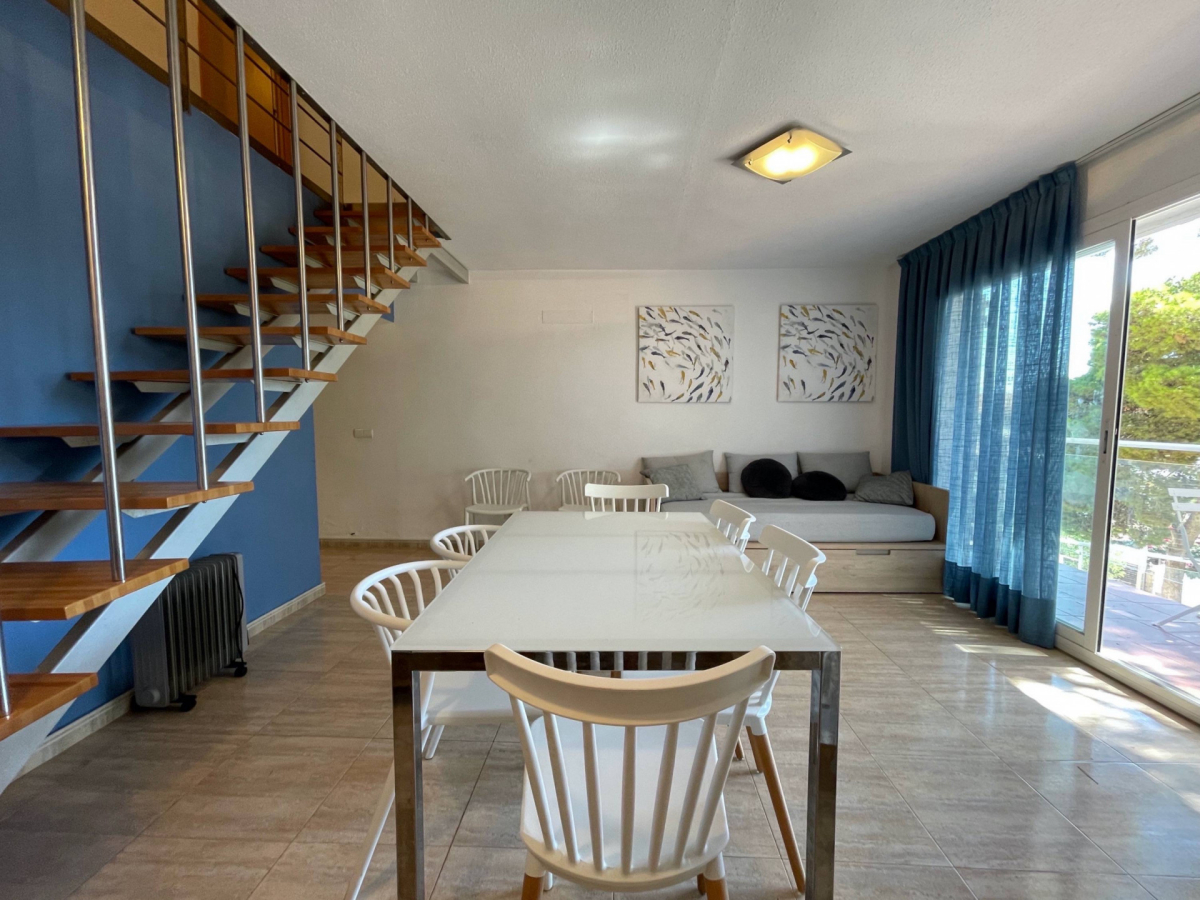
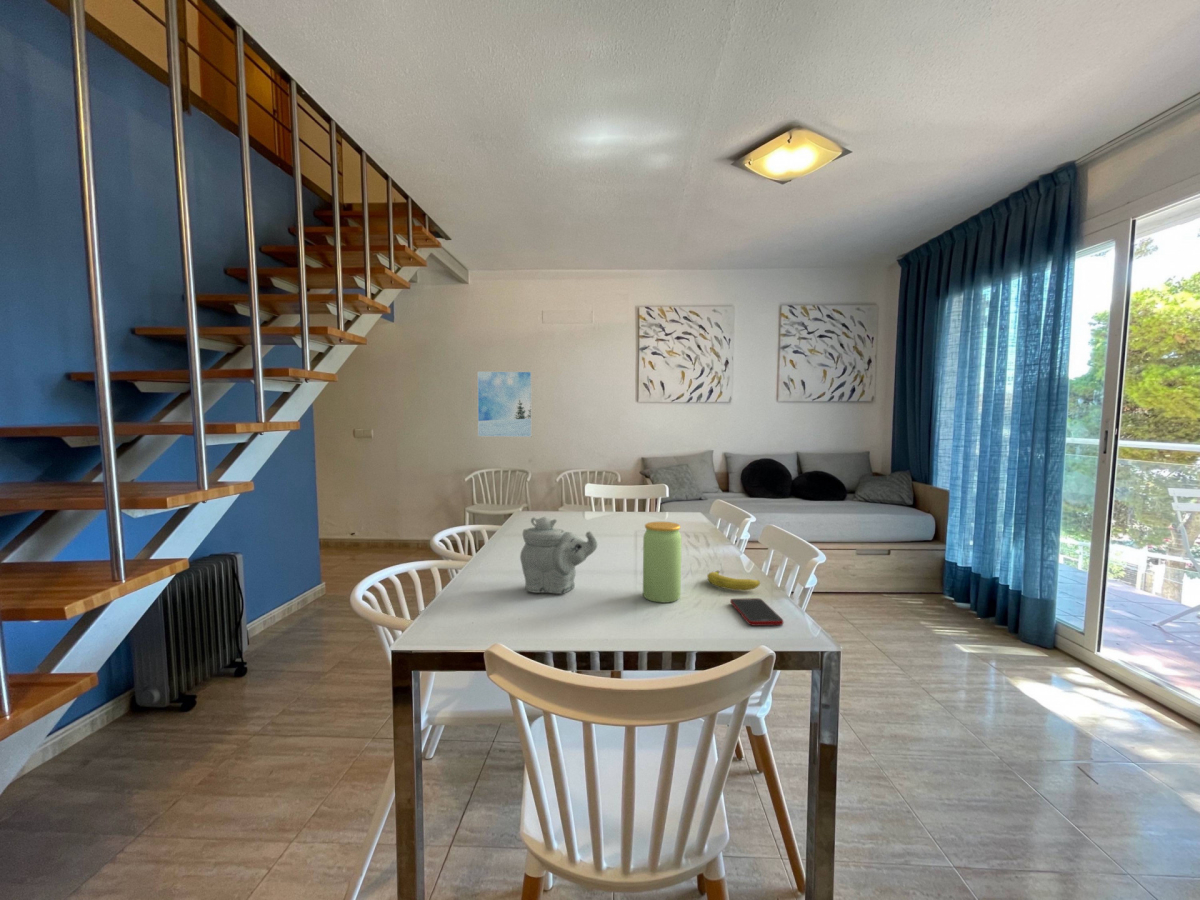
+ cell phone (755, 611)
+ jar (662, 560)
+ teapot (558, 553)
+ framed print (504, 404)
+ fruit (729, 578)
